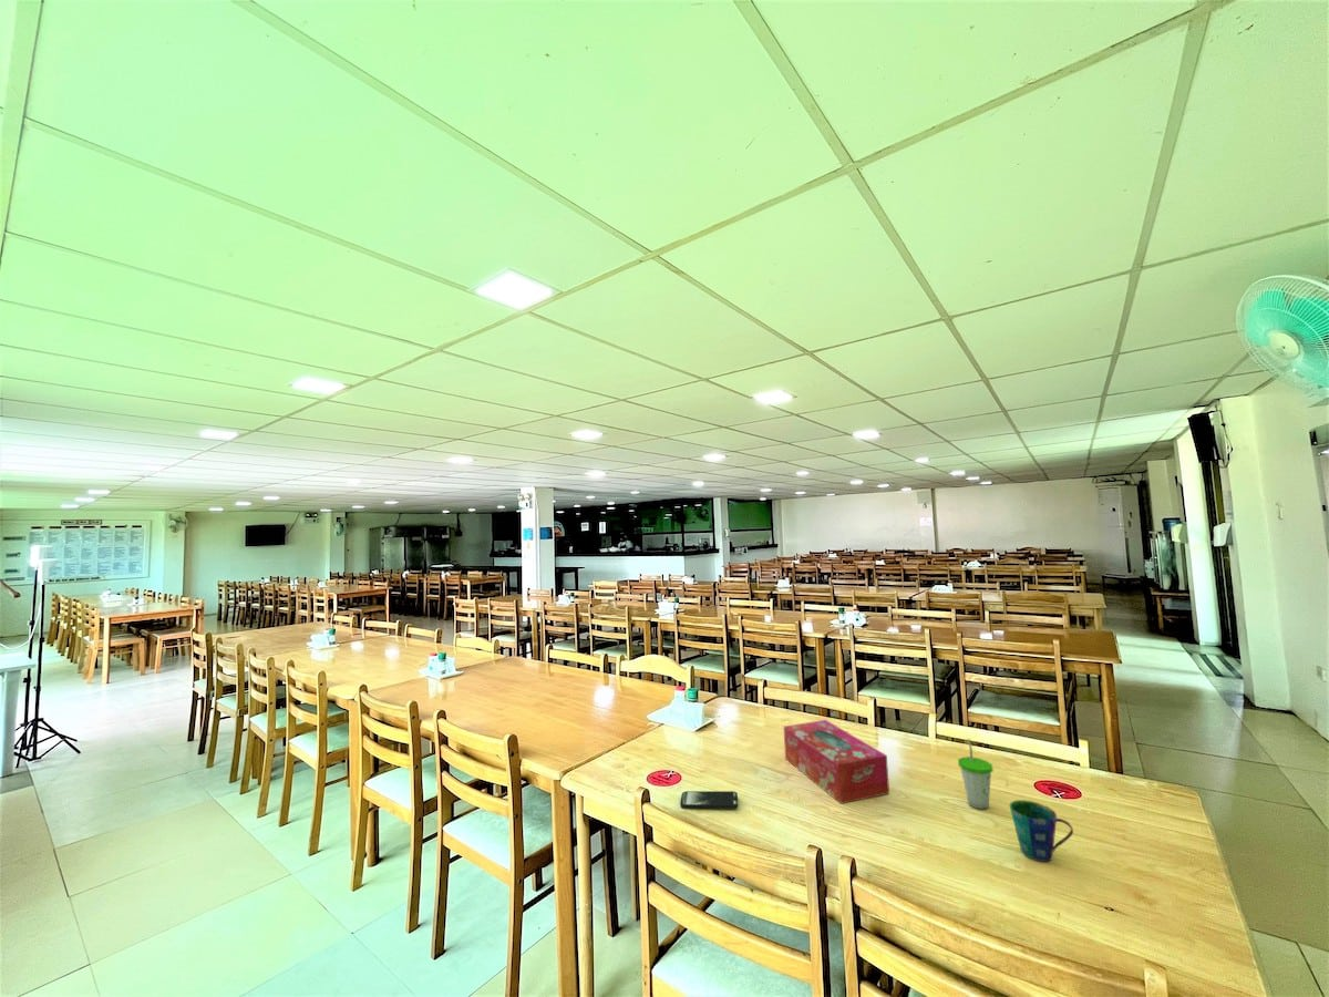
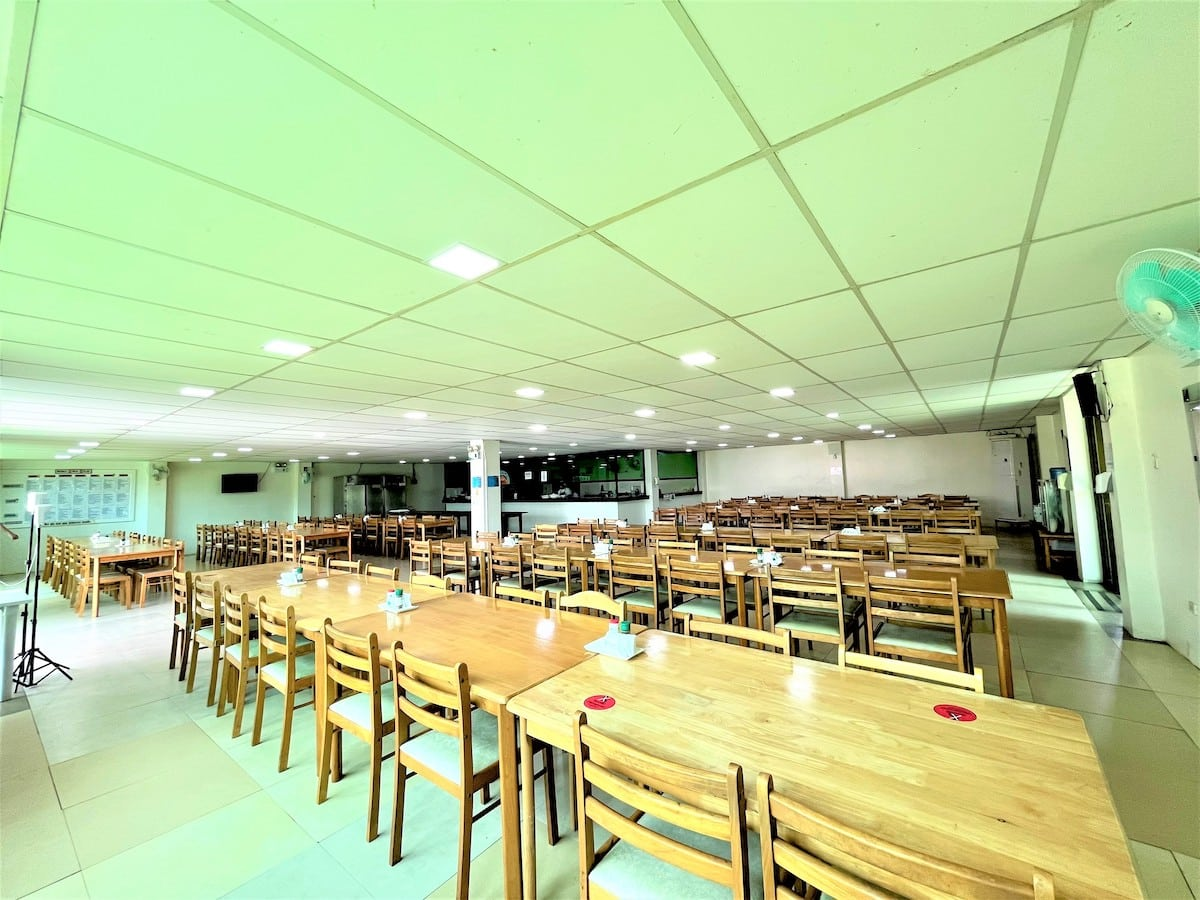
- tissue box (832, 757)
- smartphone (709, 799)
- cup (976, 774)
- cup (1041, 833)
